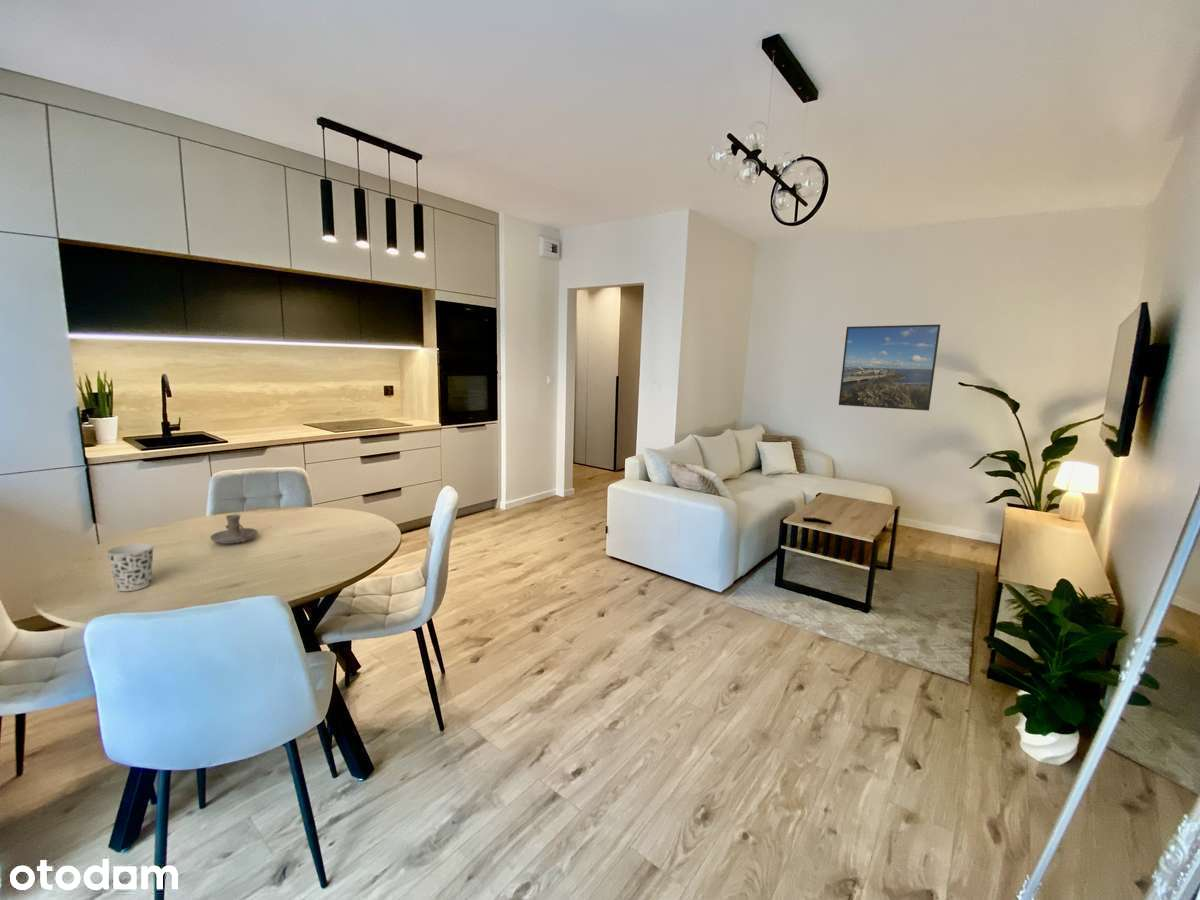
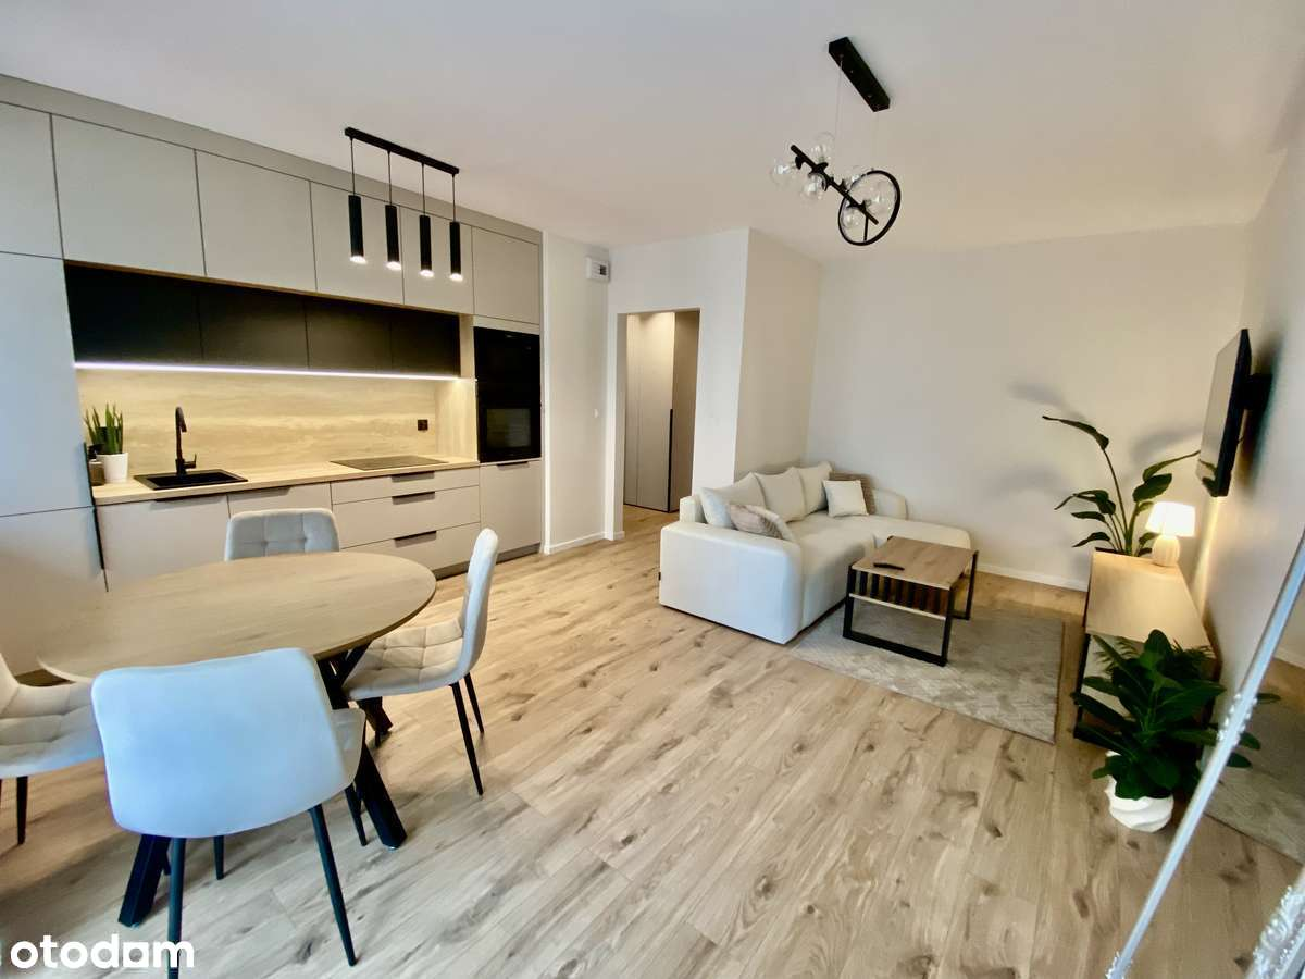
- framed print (886, 367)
- candle holder (235, 529)
- cup (132, 567)
